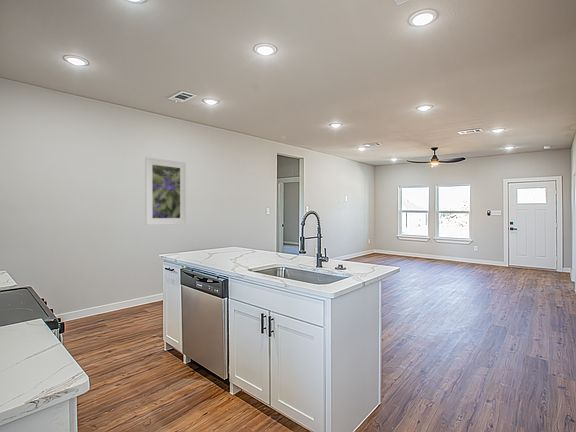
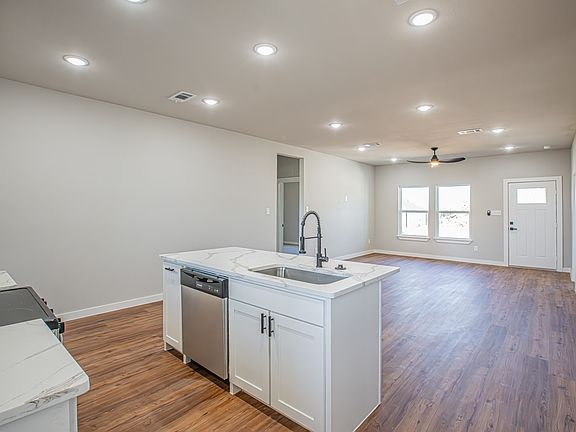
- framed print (166, 192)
